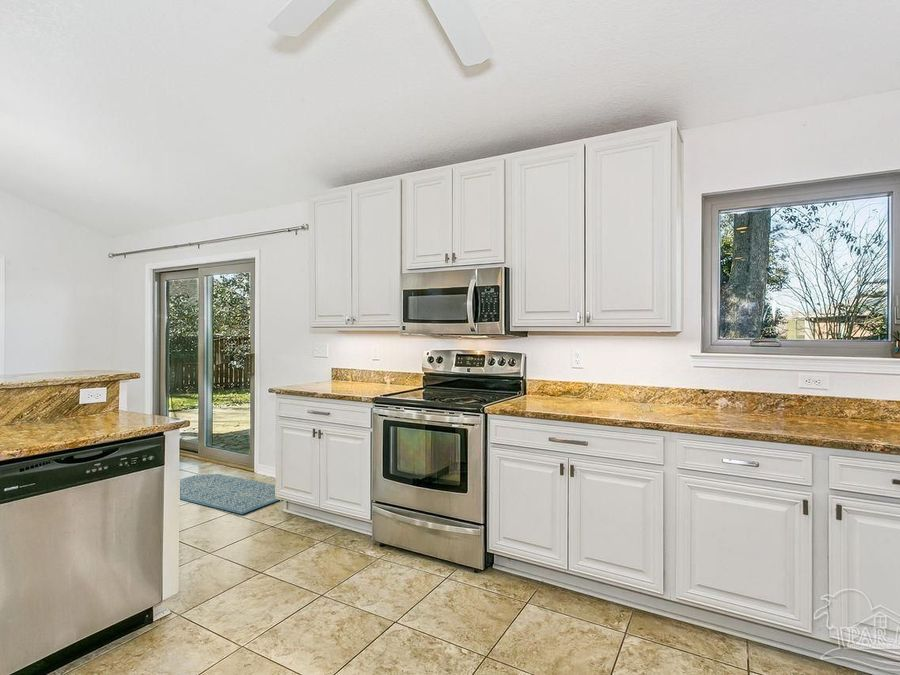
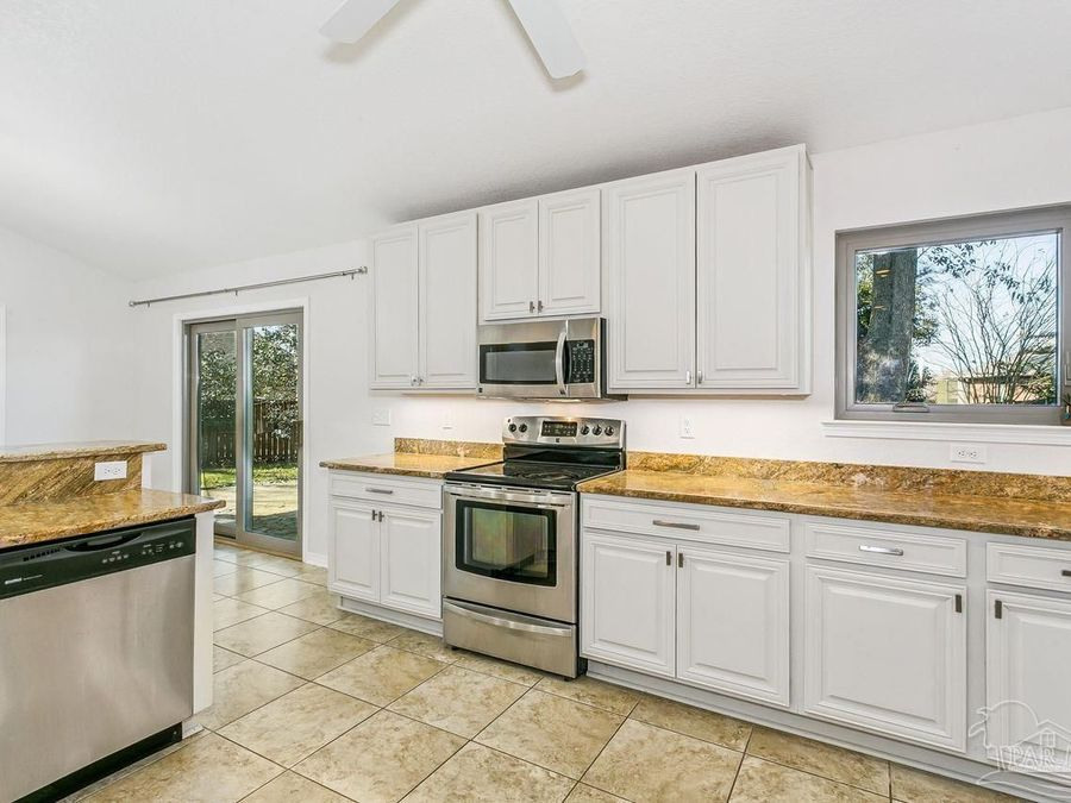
- rug (222, 489)
